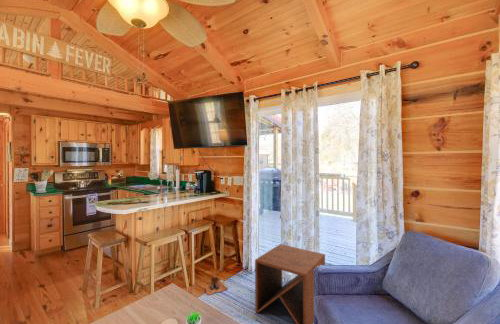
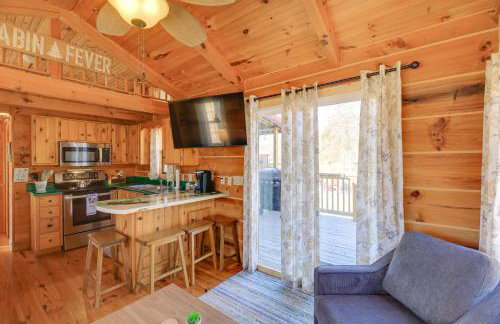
- side table (291, 282)
- boots (215, 283)
